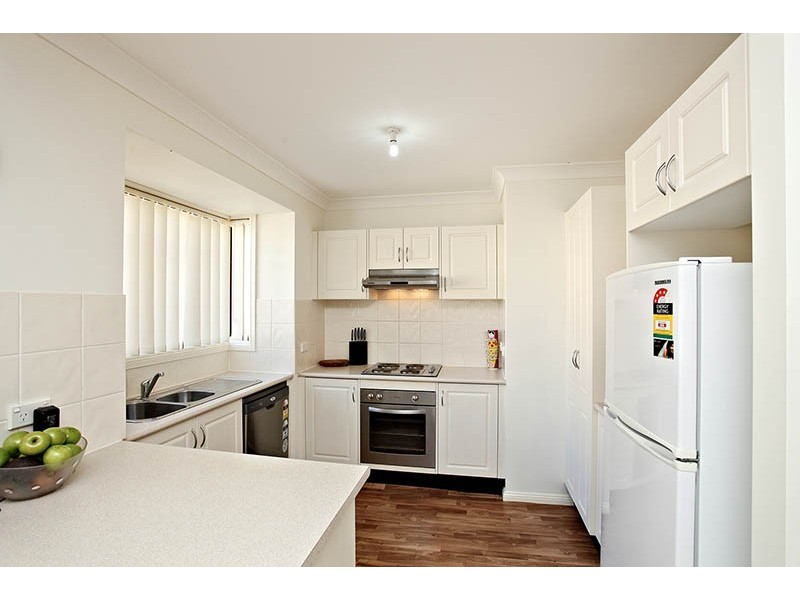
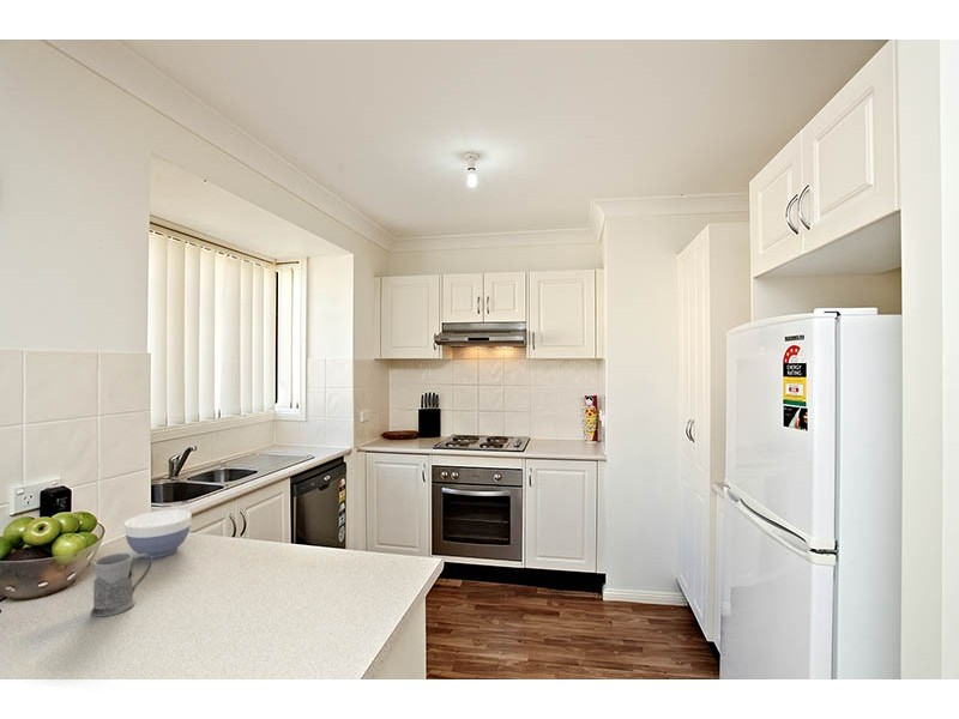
+ mug (123, 579)
+ bowl (158, 534)
